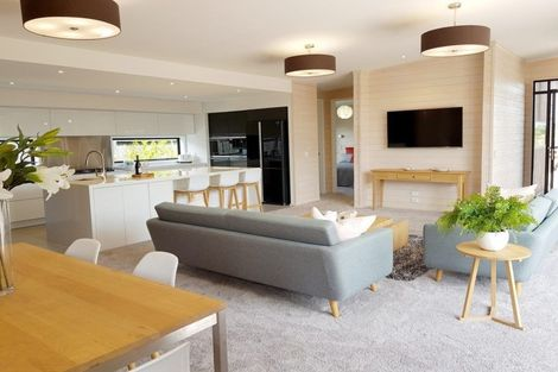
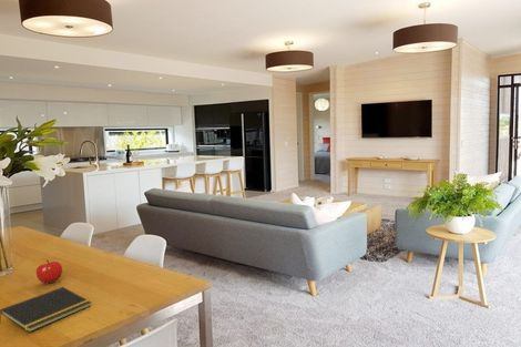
+ fruit (49, 271)
+ notepad (47, 307)
